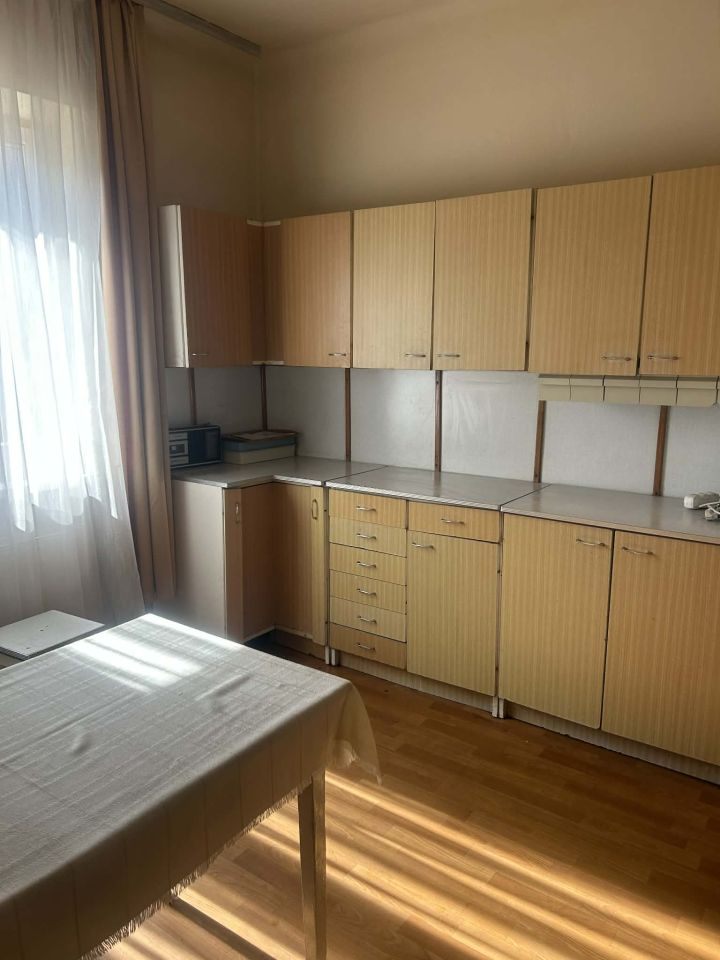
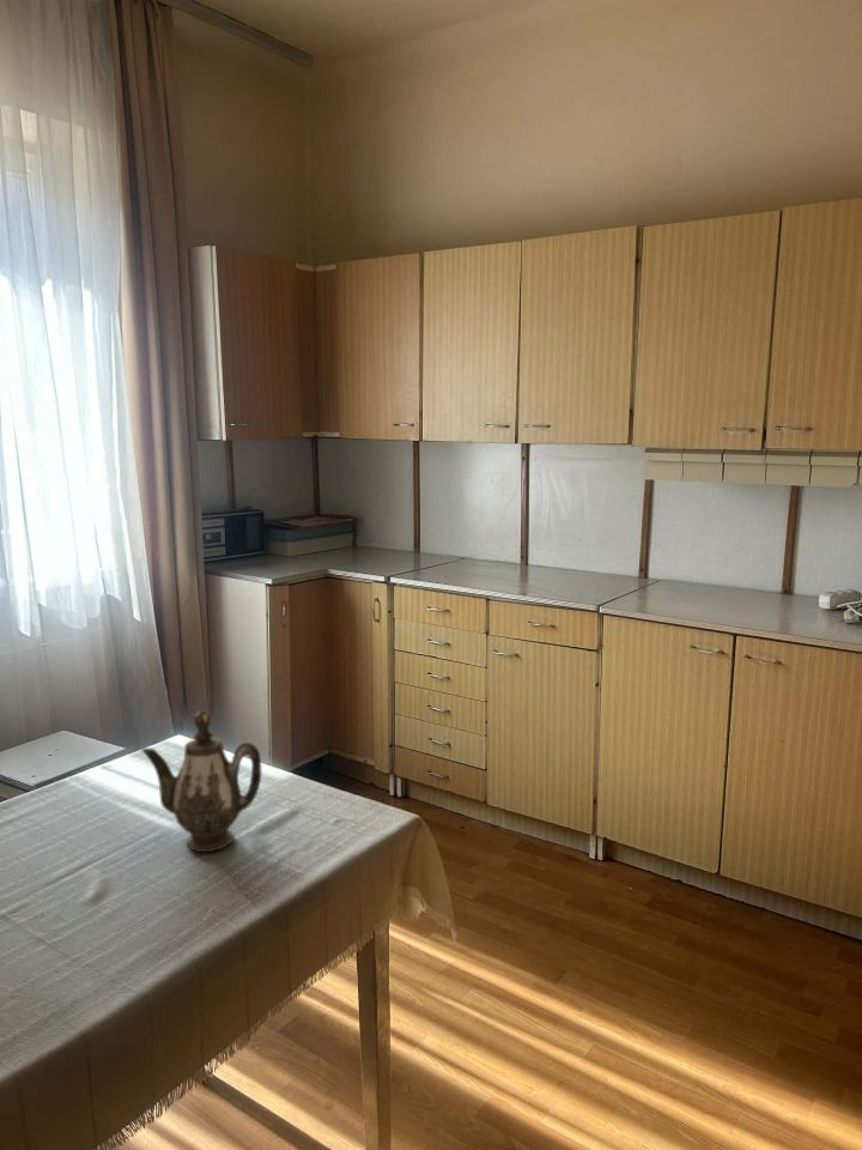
+ teapot (202, 777)
